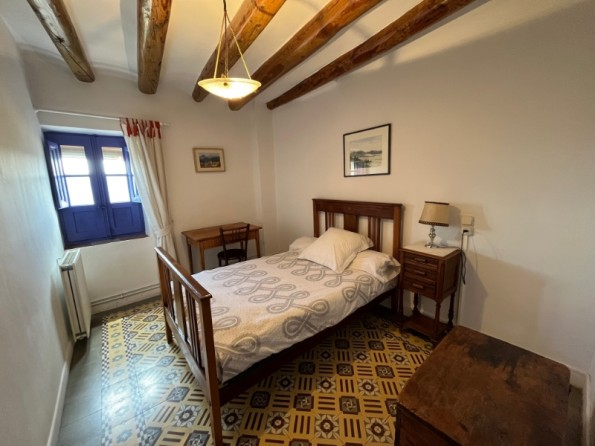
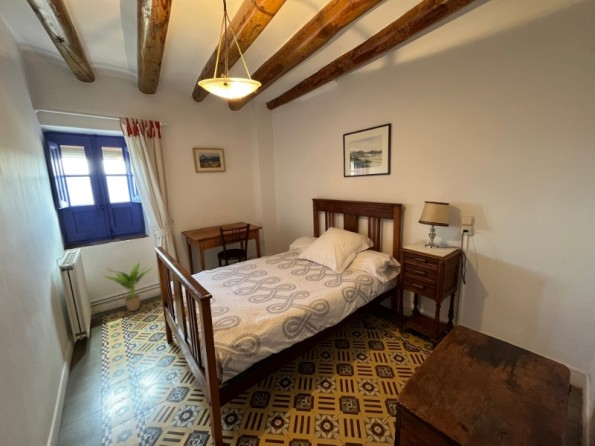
+ potted plant (132, 286)
